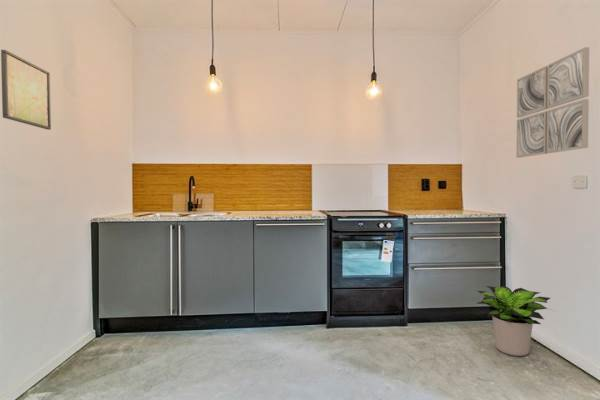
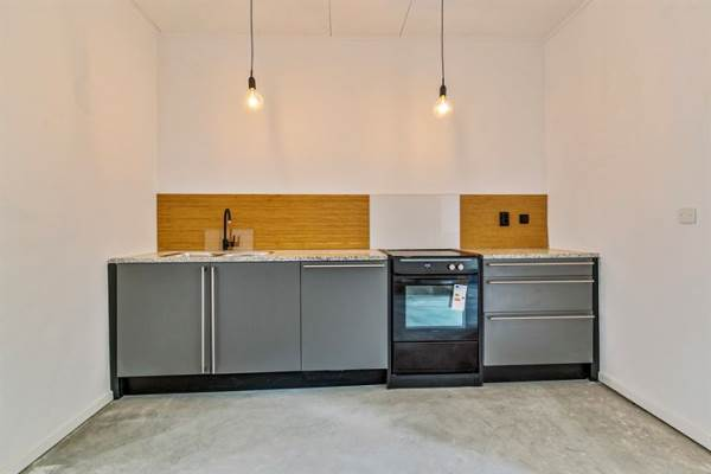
- potted plant (517, 323)
- wall art (548, 110)
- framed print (28, 93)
